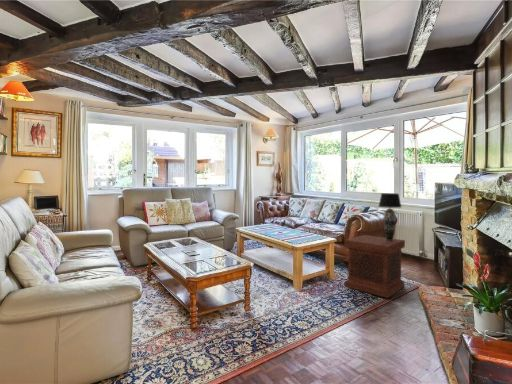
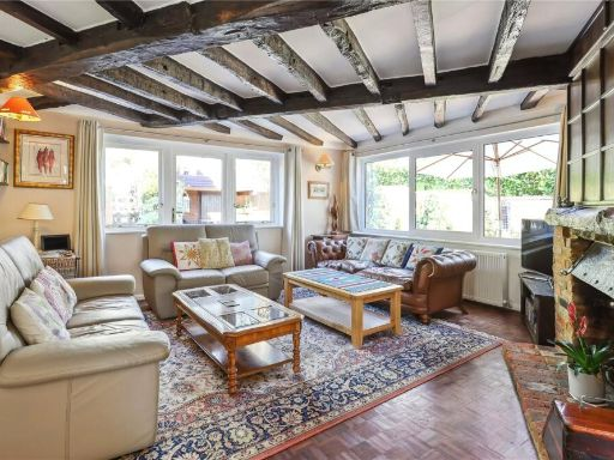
- side table (374, 263)
- table lamp (389, 216)
